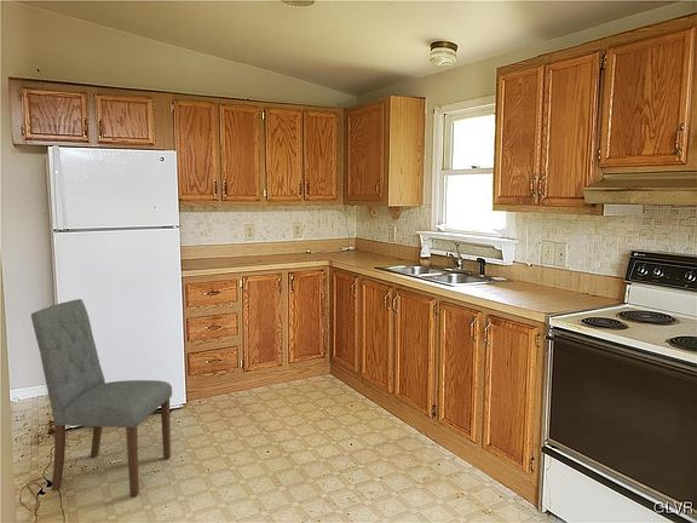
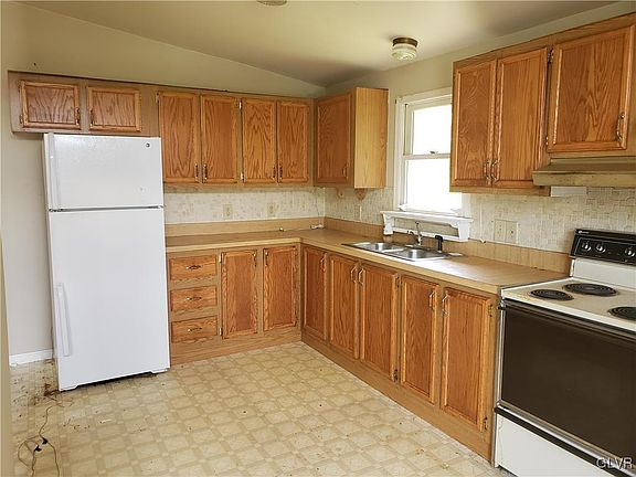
- dining chair (106, 390)
